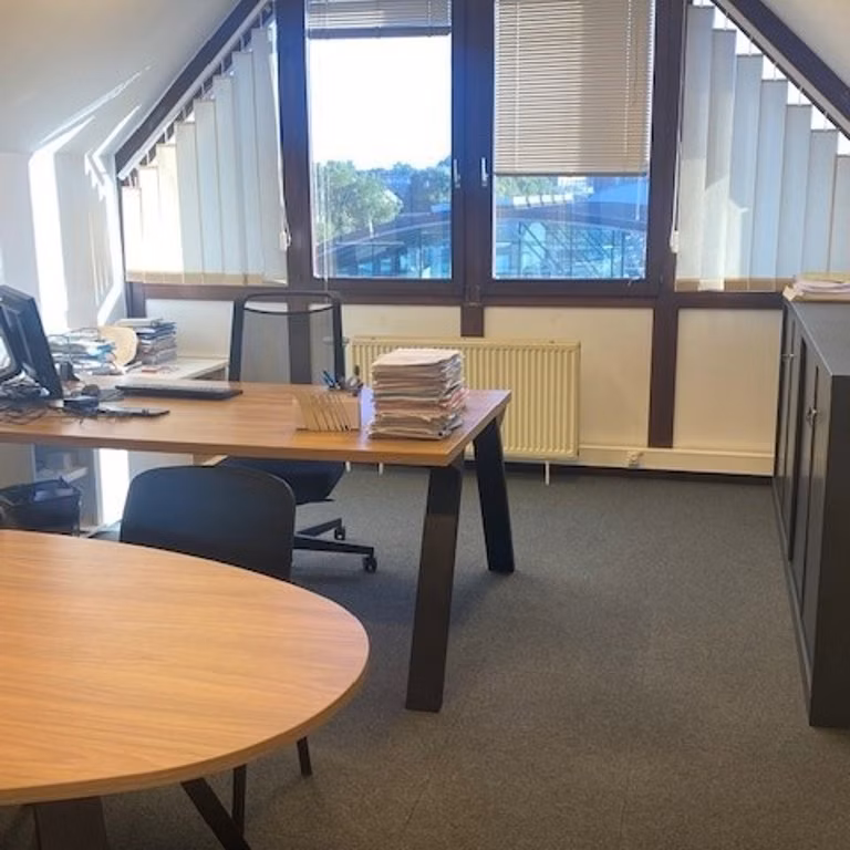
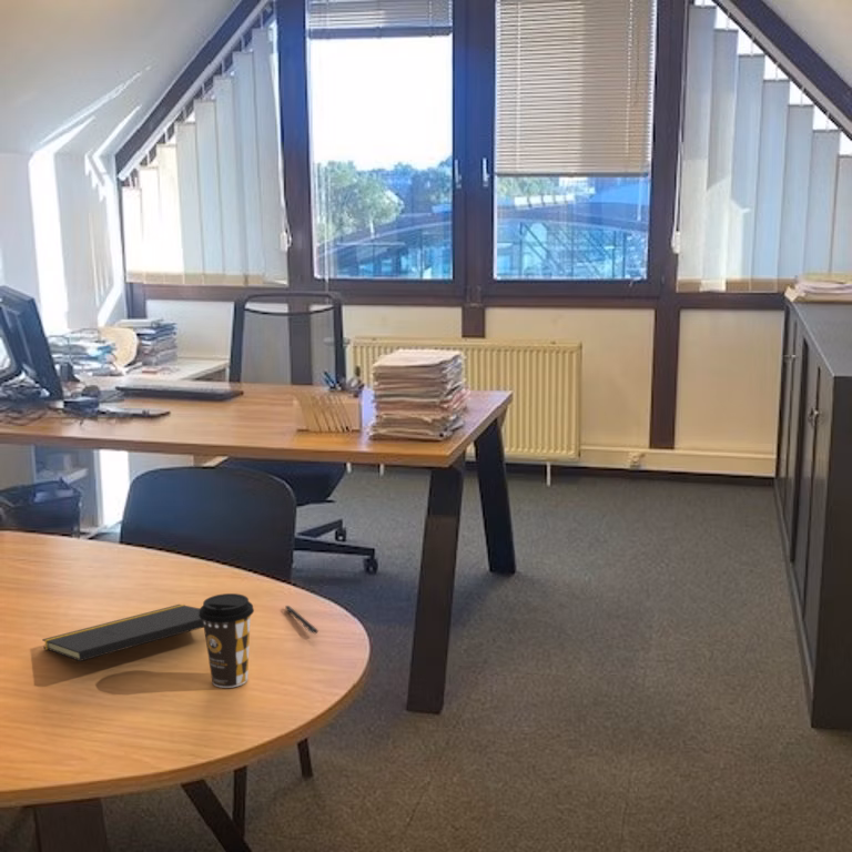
+ coffee cup (227, 640)
+ notepad (133, 630)
+ pen (300, 618)
